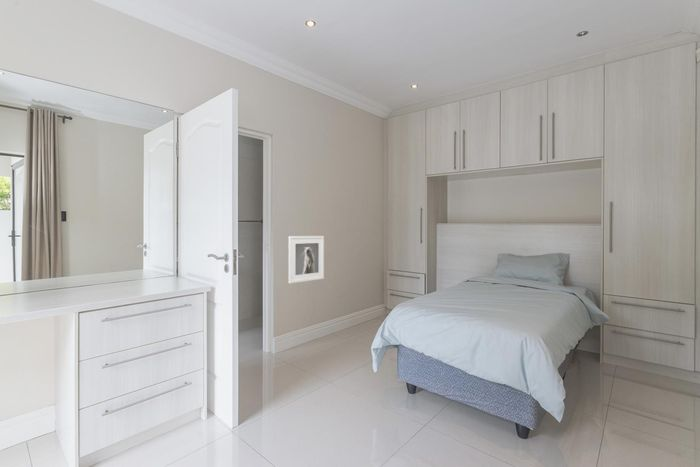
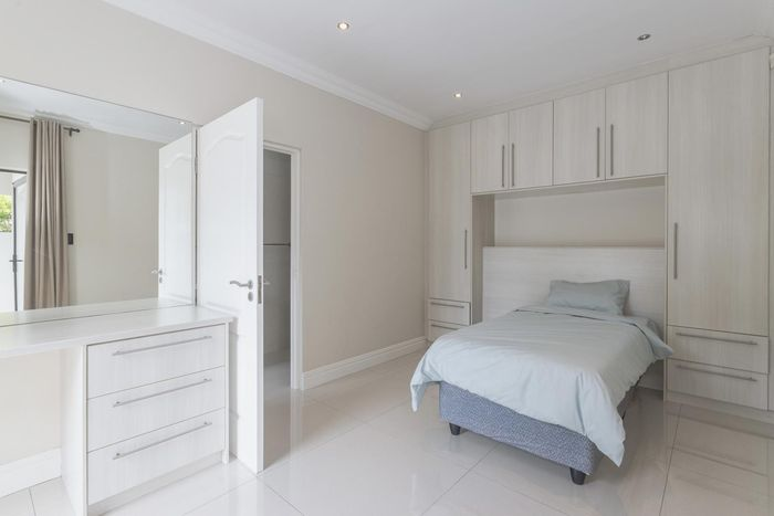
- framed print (307, 258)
